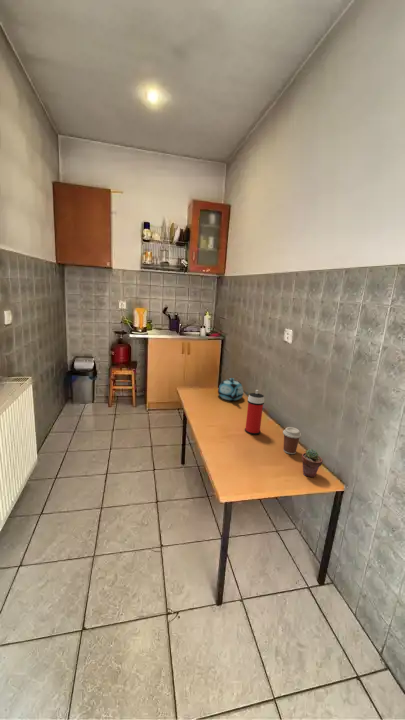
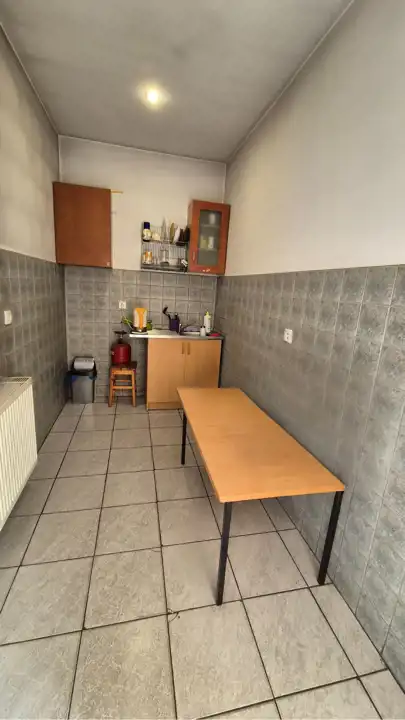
- teapot (231, 388)
- spray can (254, 411)
- coffee cup (291, 440)
- potted succulent (311, 462)
